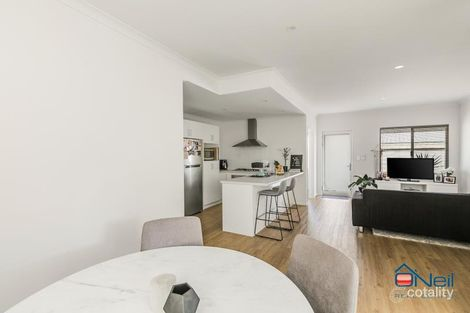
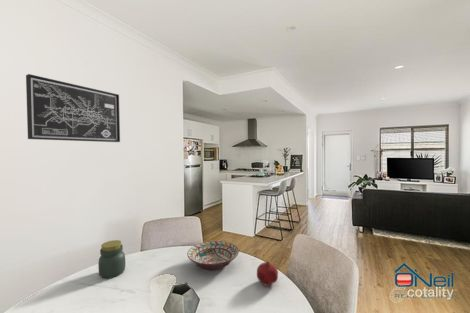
+ wall art (80, 113)
+ fruit (267, 271)
+ decorative bowl (213, 257)
+ jar (112, 258)
